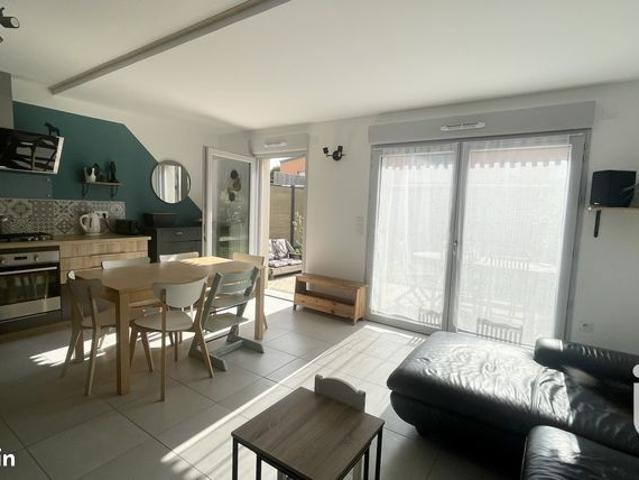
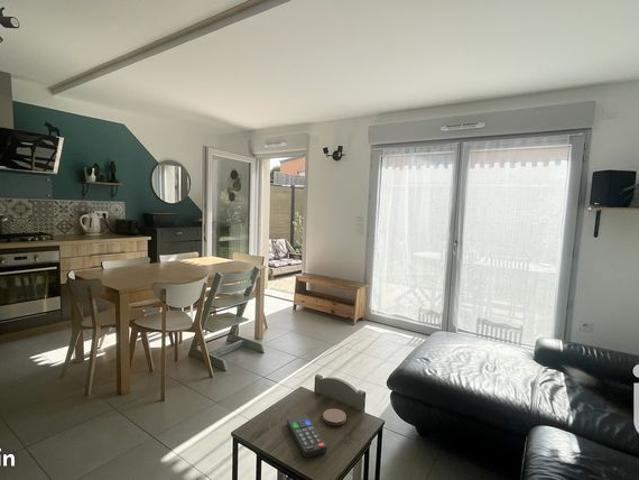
+ remote control (305, 433)
+ coaster (334, 416)
